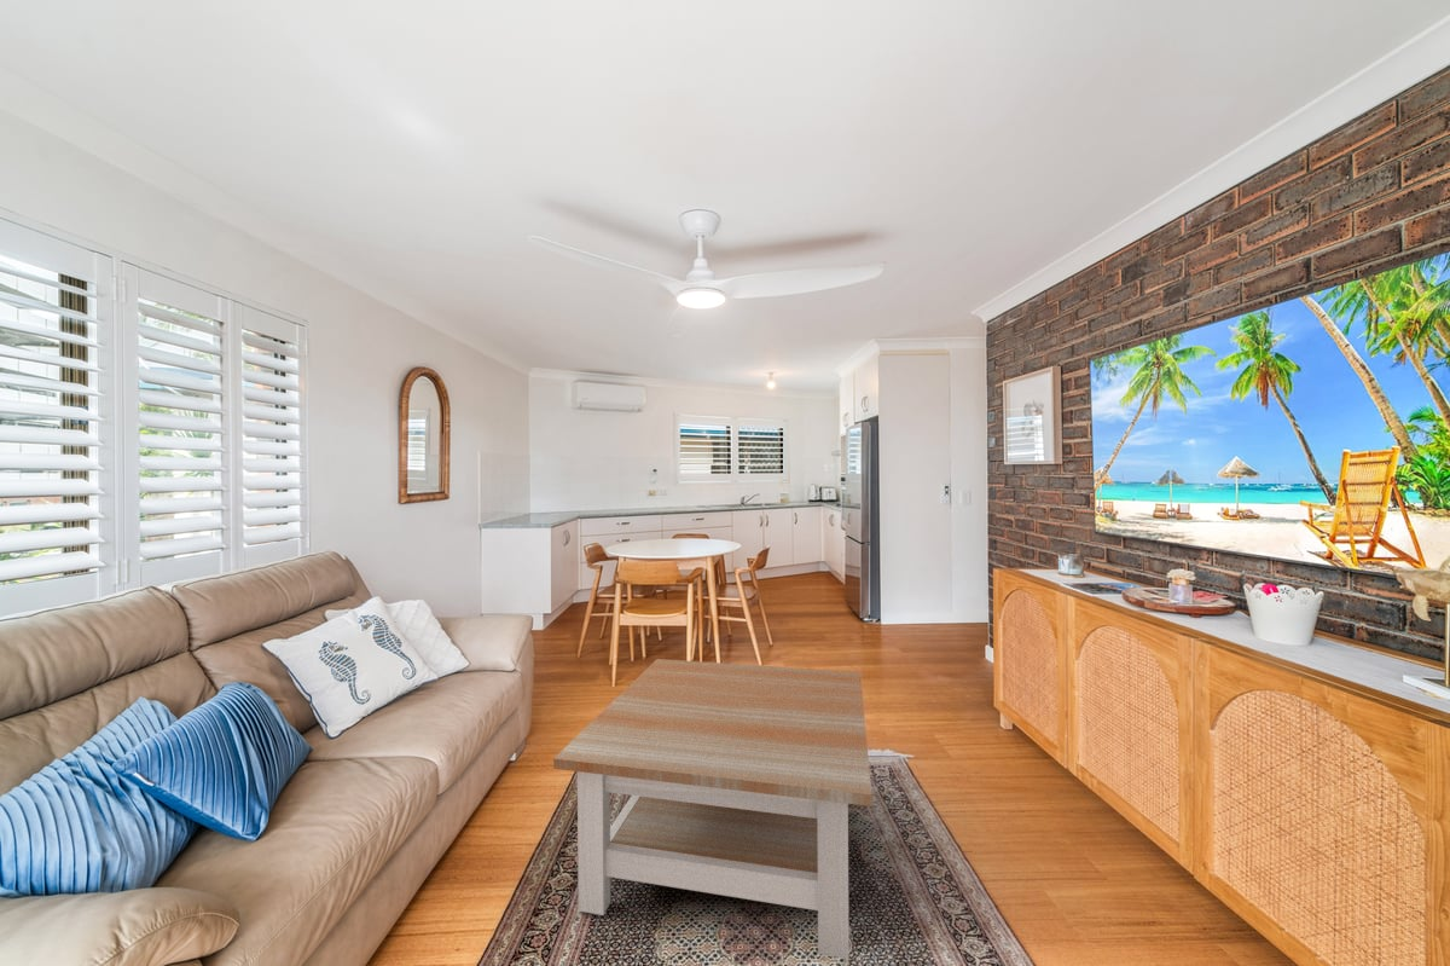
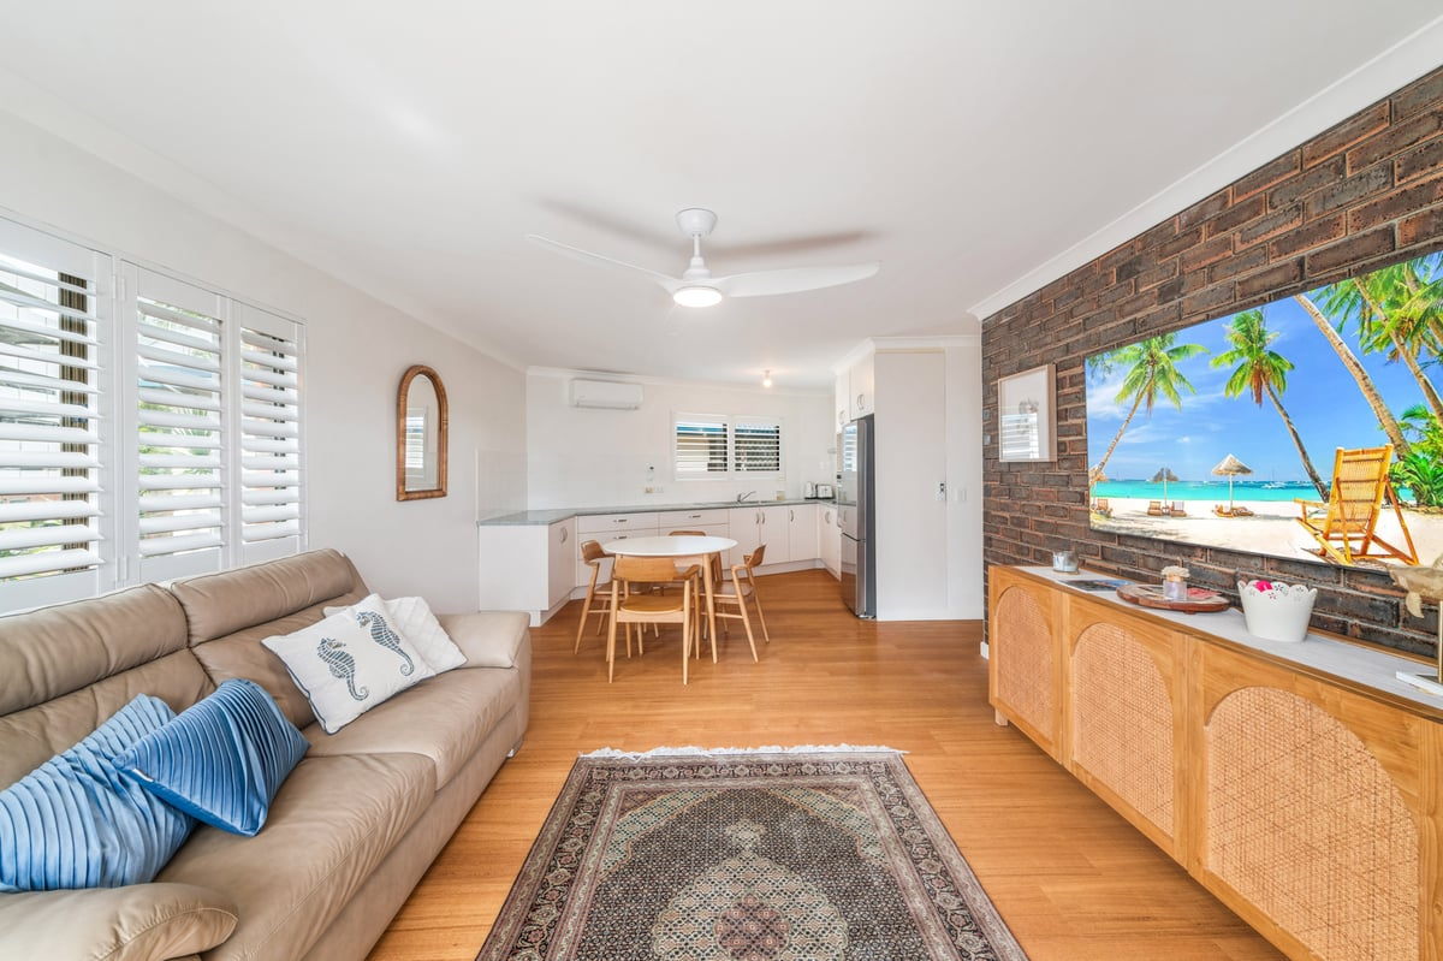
- coffee table (735, 771)
